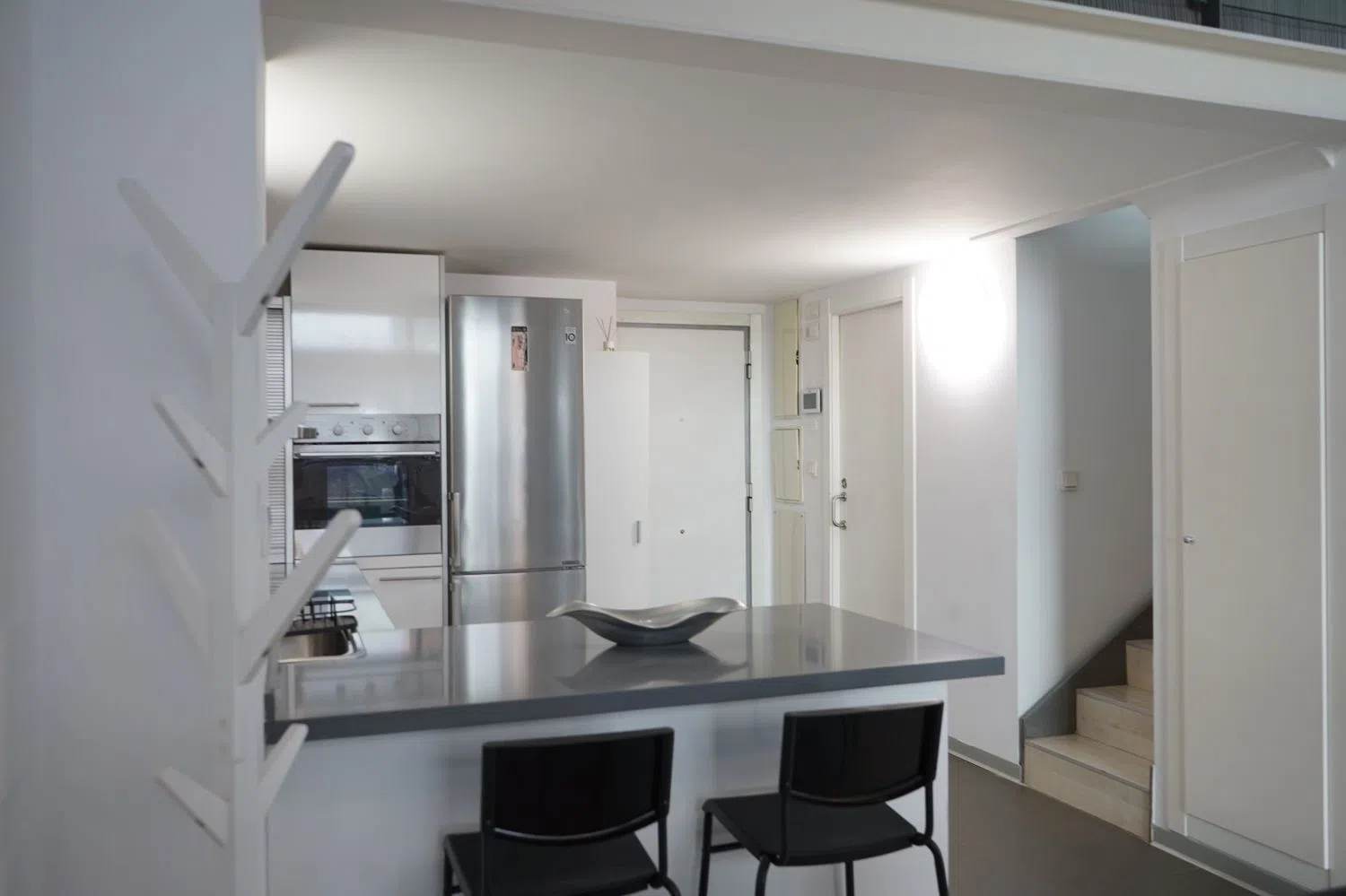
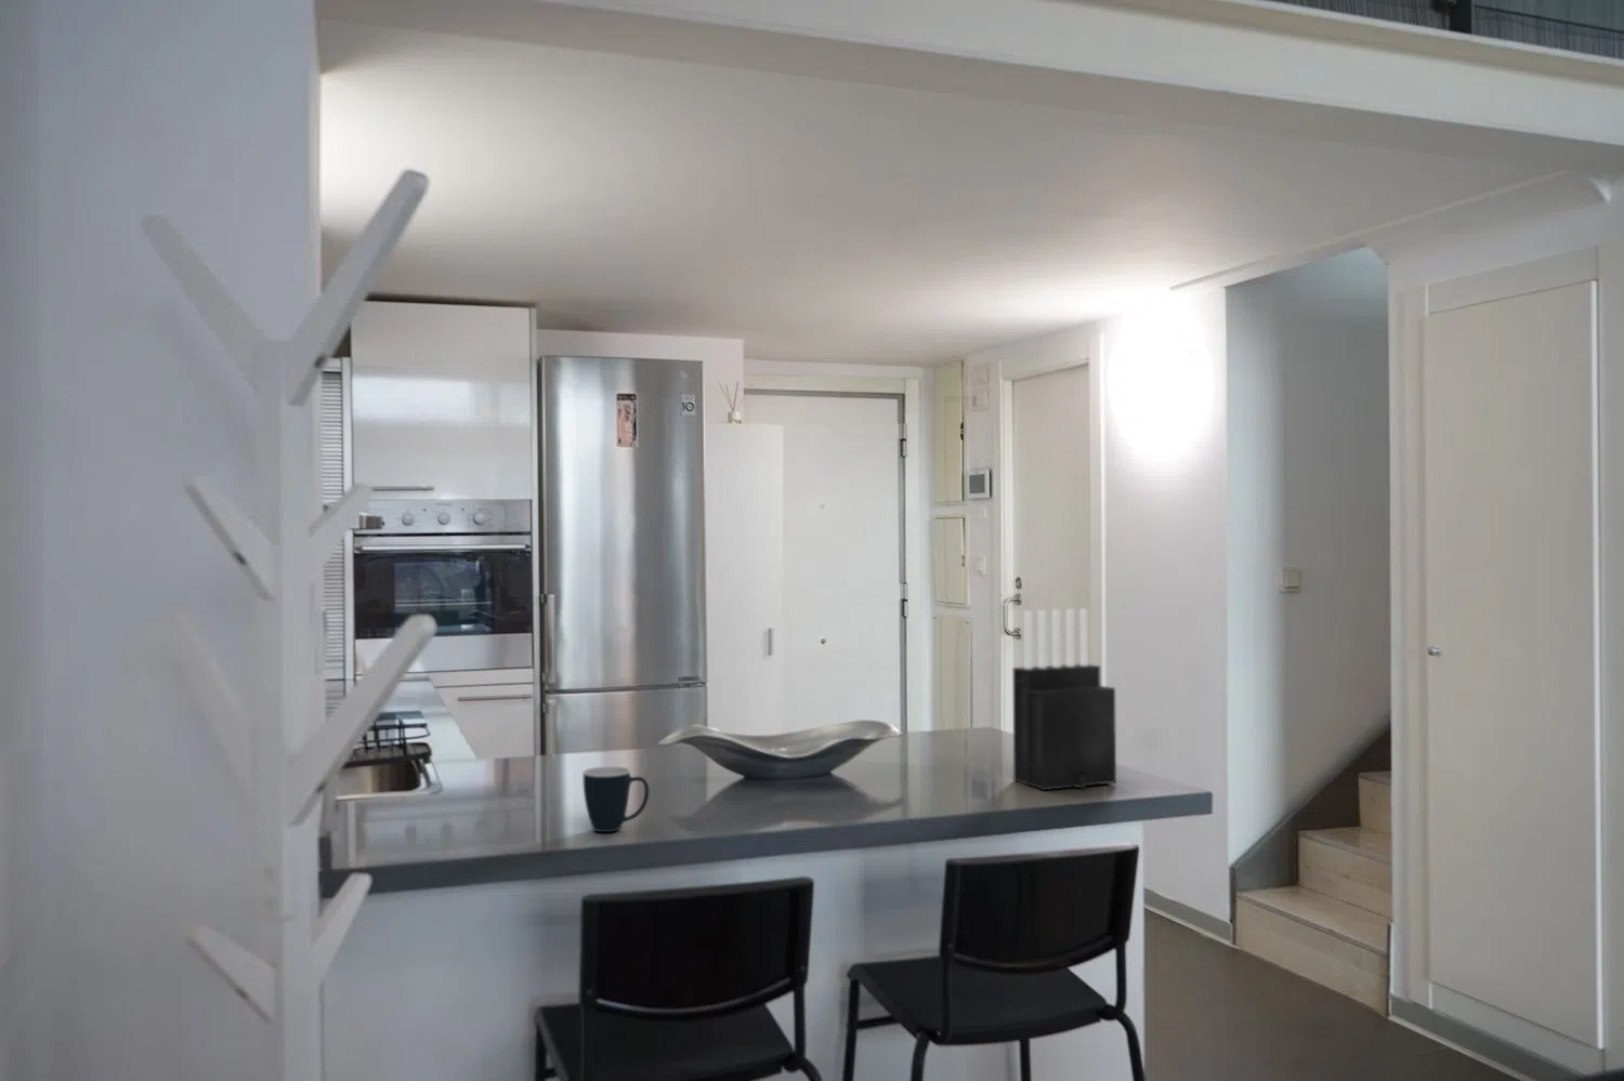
+ mug (617, 800)
+ knife block (1067, 697)
